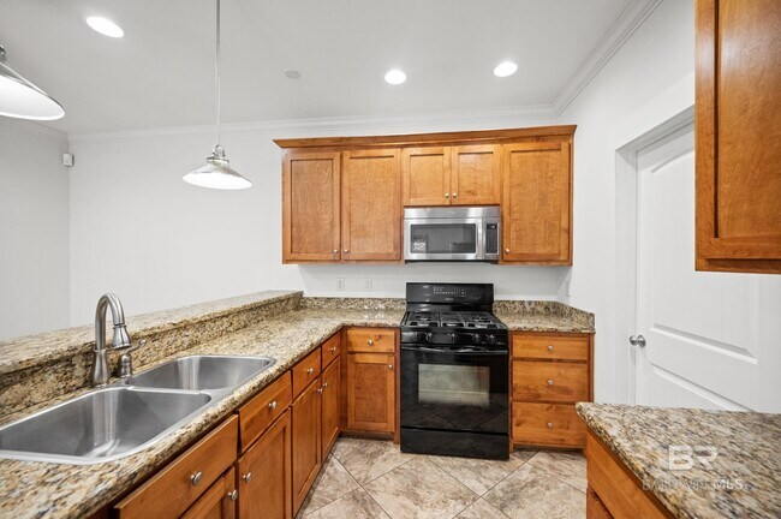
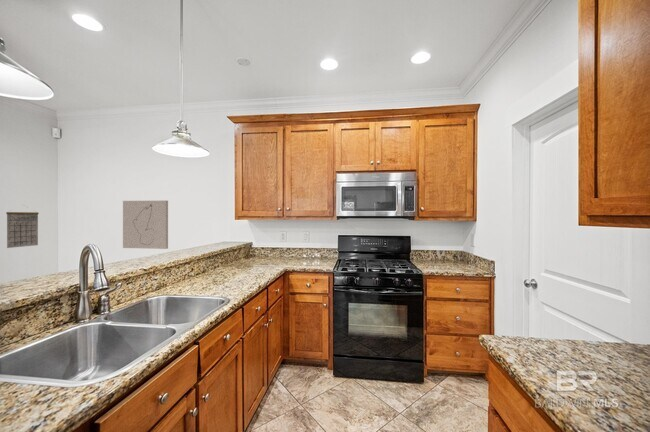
+ wall art (145, 224)
+ calendar (23, 225)
